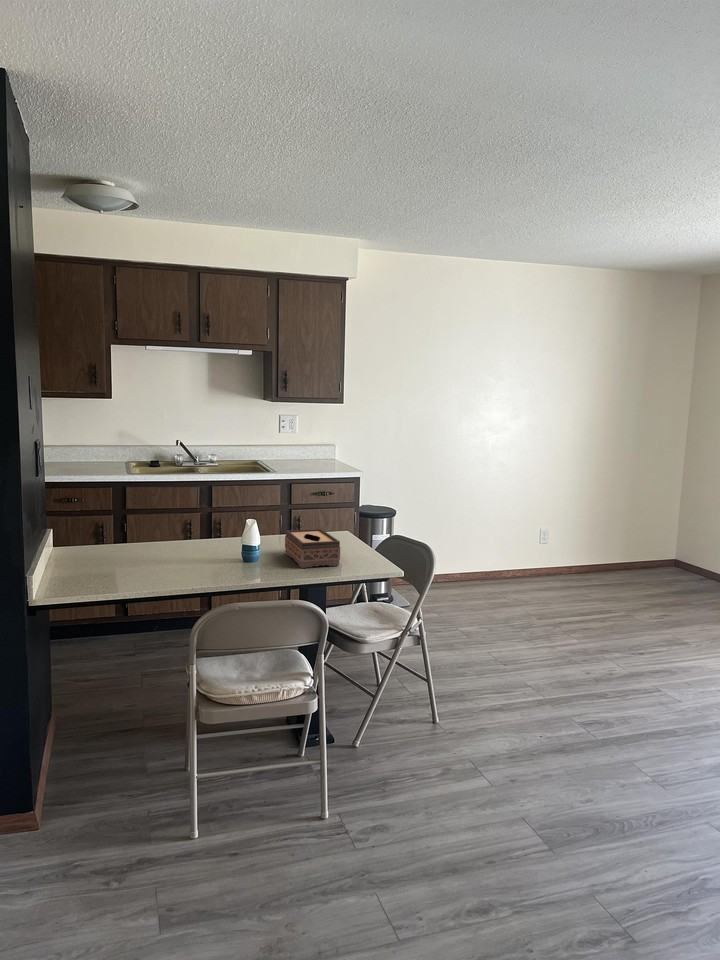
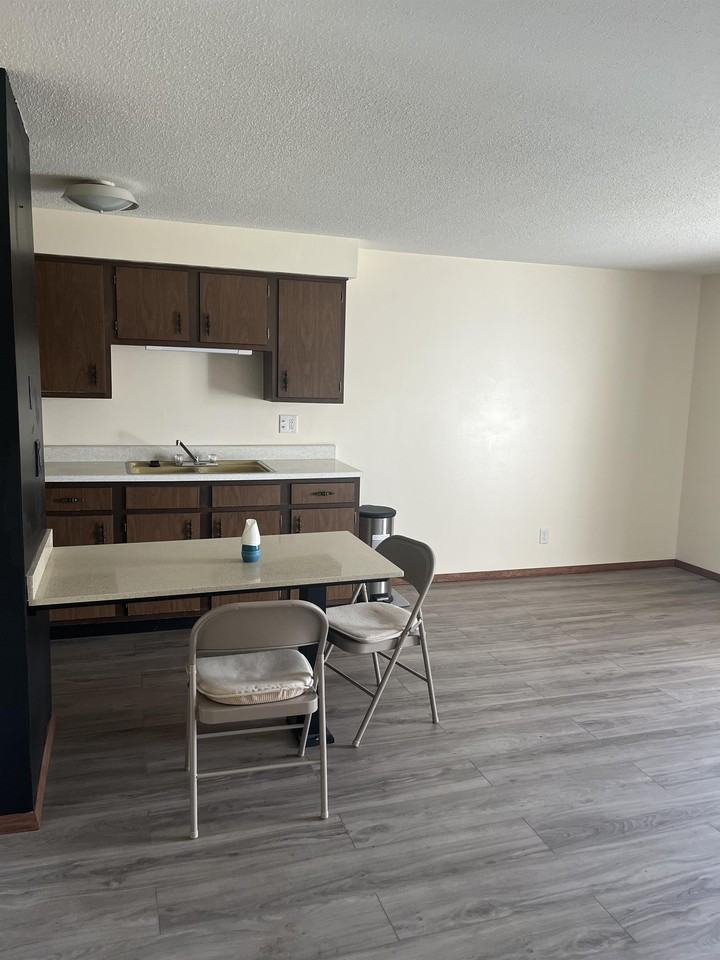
- tissue box (311, 547)
